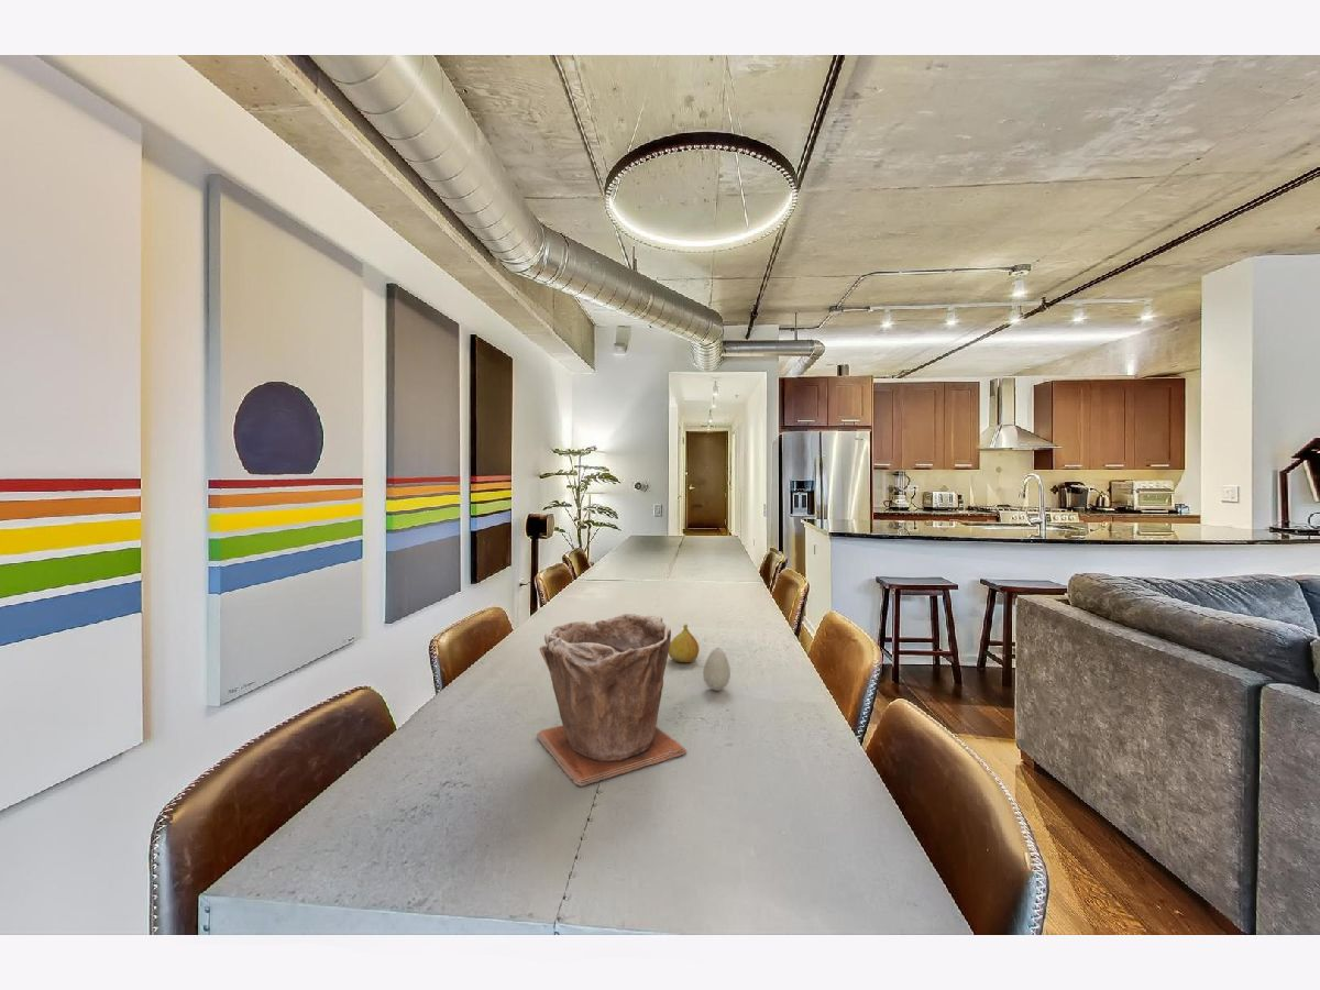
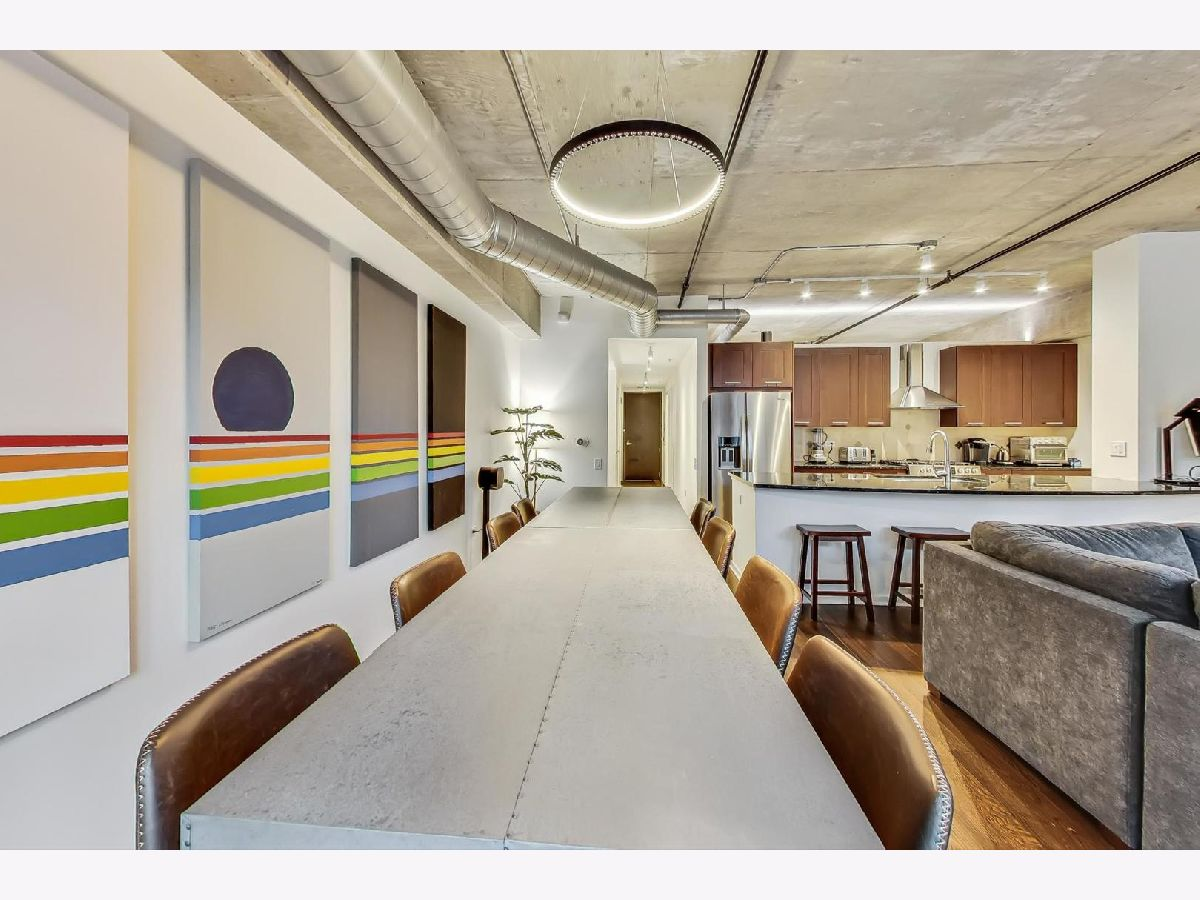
- decorative egg (716, 668)
- fruit (683, 642)
- plant pot (608, 684)
